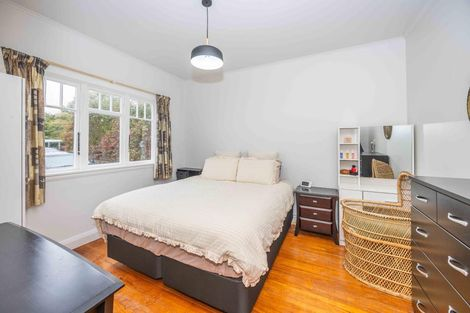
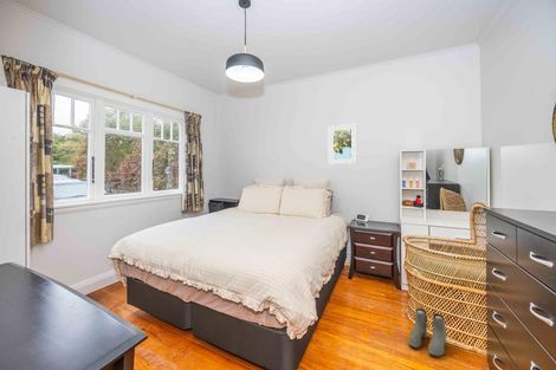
+ boots (426, 330)
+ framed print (342, 144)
